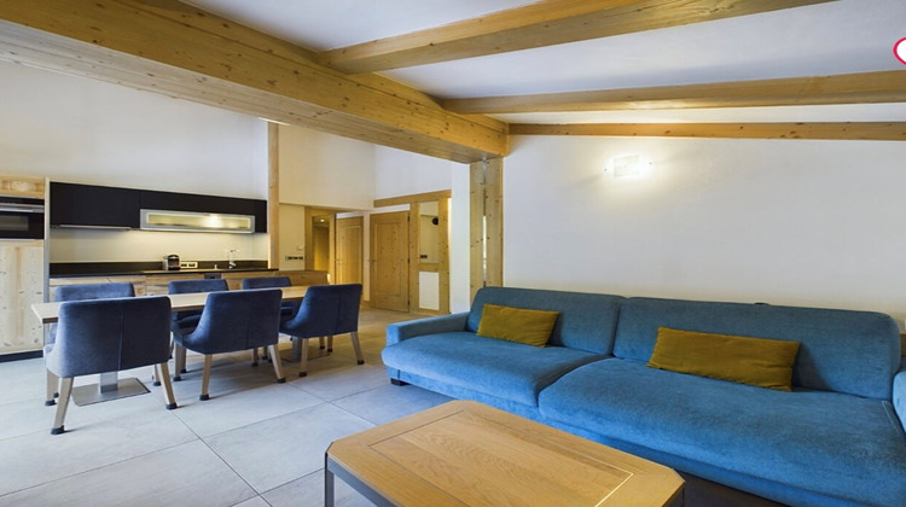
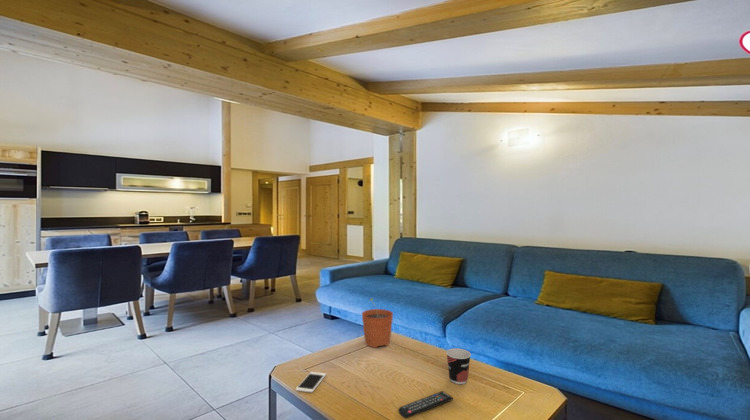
+ remote control (426, 404)
+ plant pot (377, 320)
+ cup (458, 366)
+ cell phone (311, 381)
